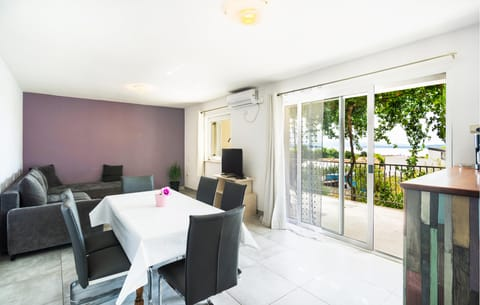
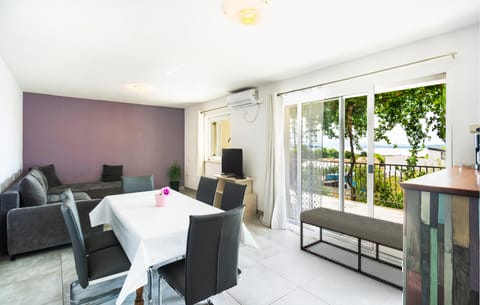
+ bench (368, 241)
